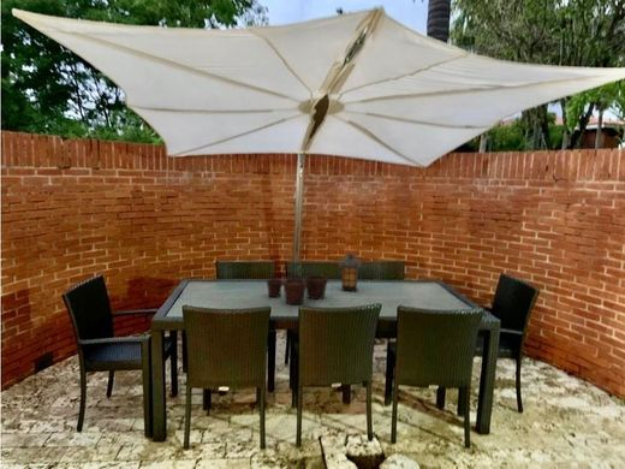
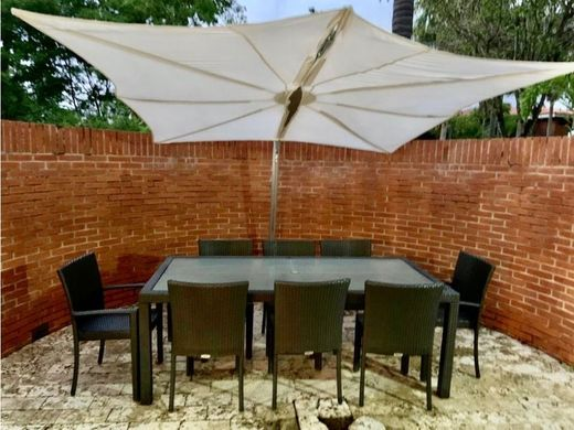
- lantern (350, 271)
- flower pot (296, 286)
